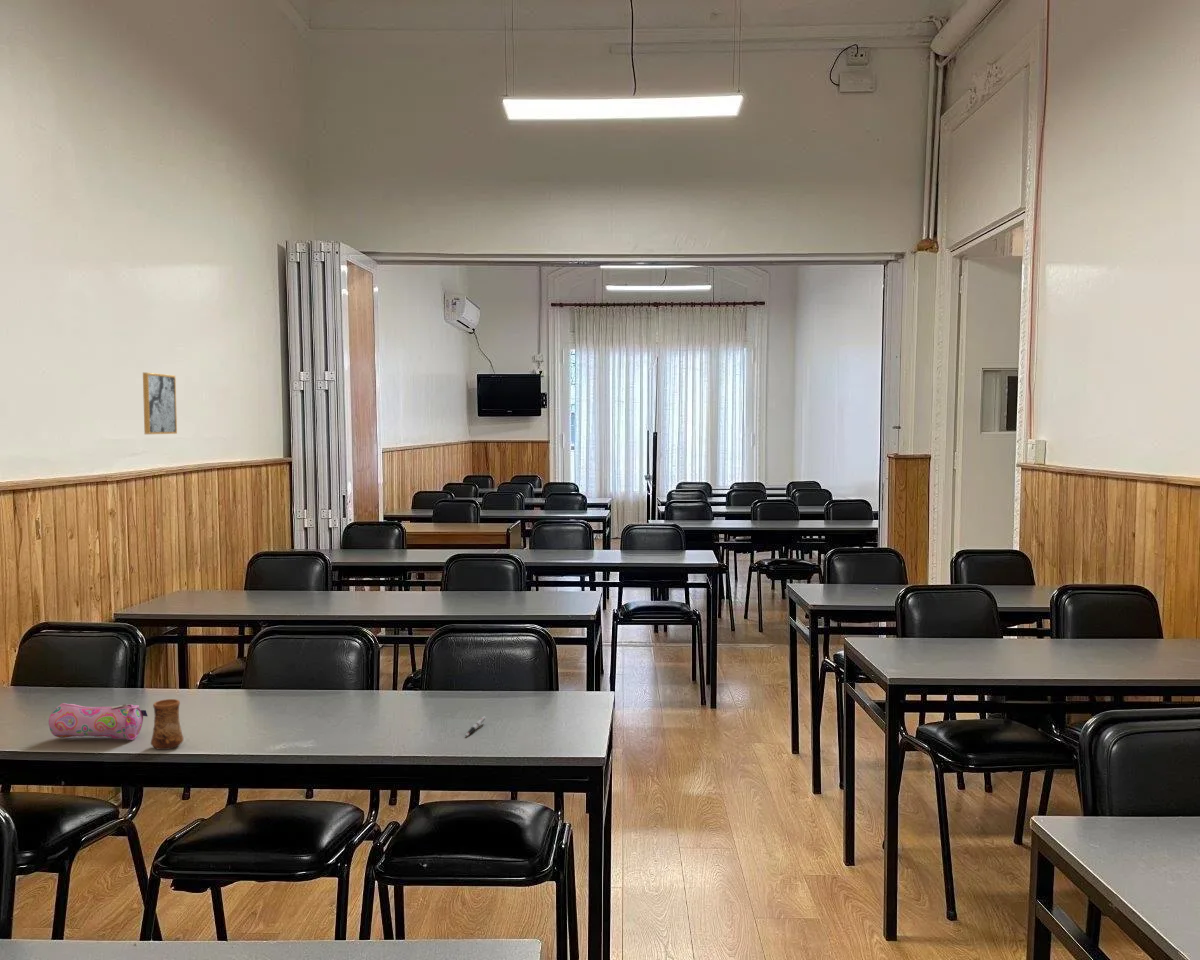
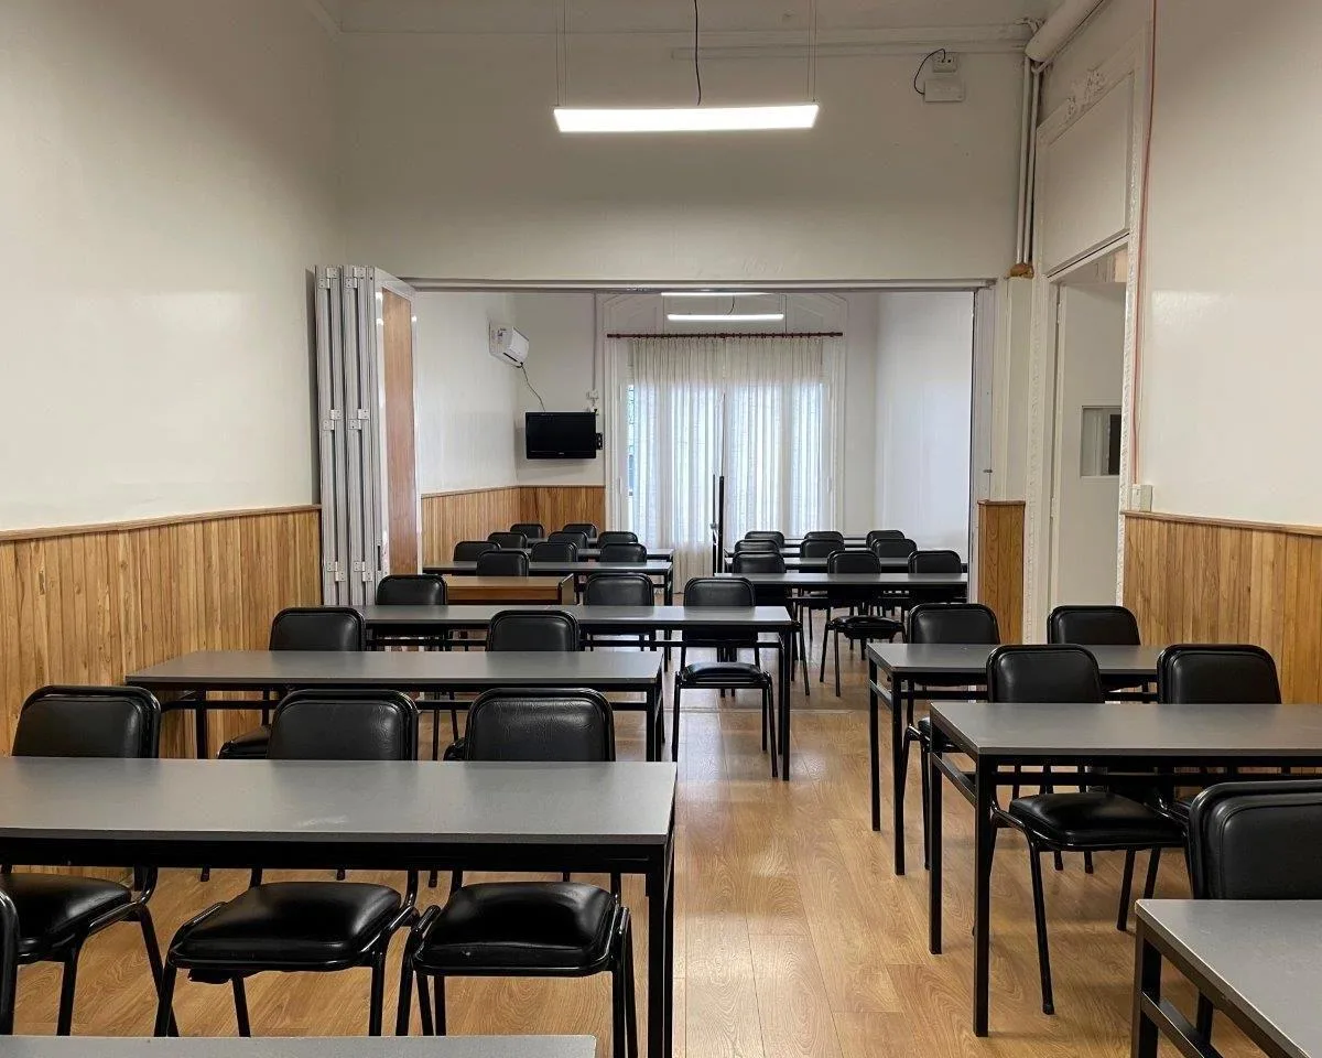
- cup (166, 724)
- wall art (160, 404)
- pencil case (97, 720)
- pen (475, 726)
